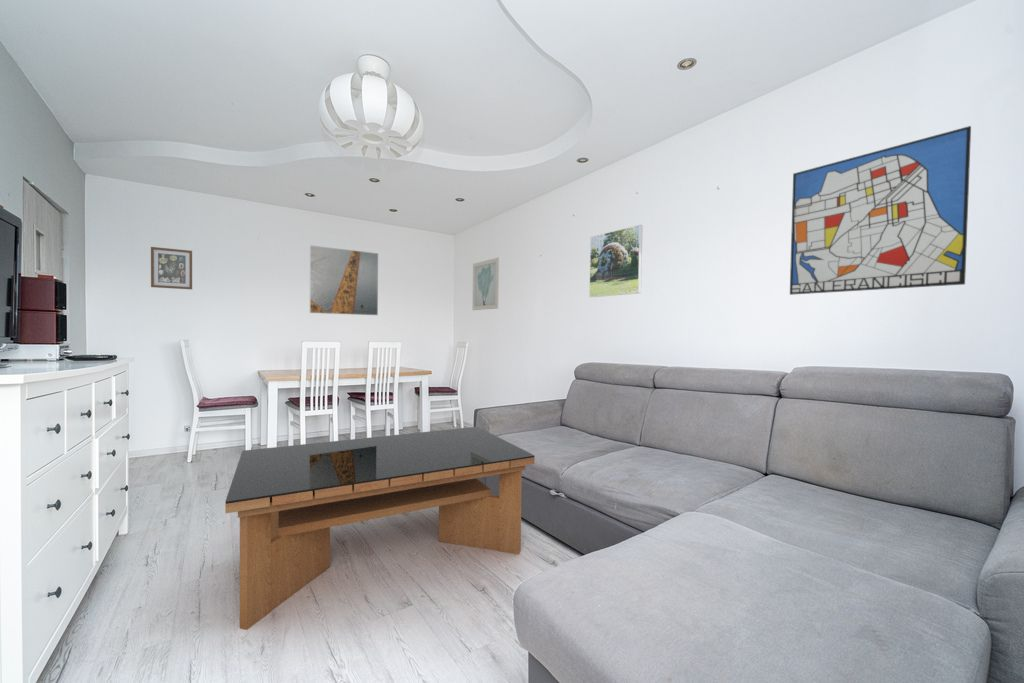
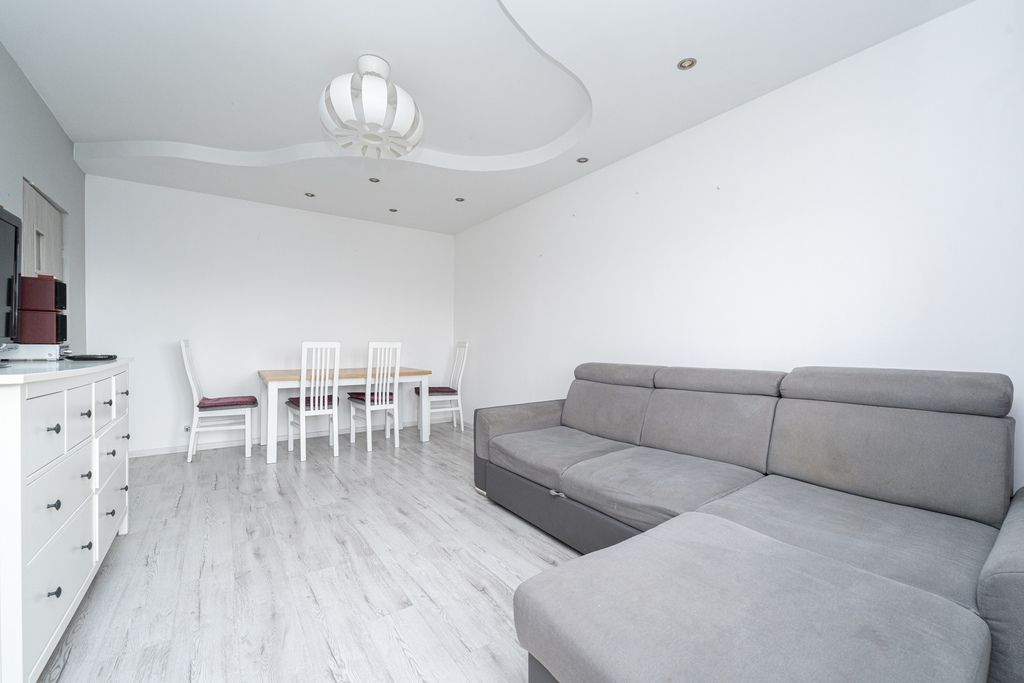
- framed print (345, 281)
- coffee table (387, 503)
- wall art (172, 268)
- wall art (868, 221)
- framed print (614, 263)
- wall art (485, 285)
